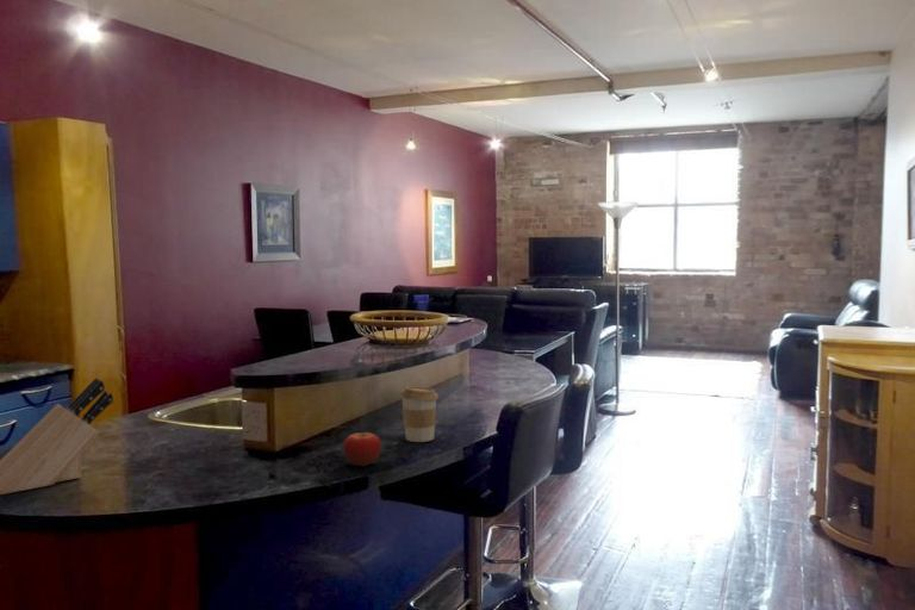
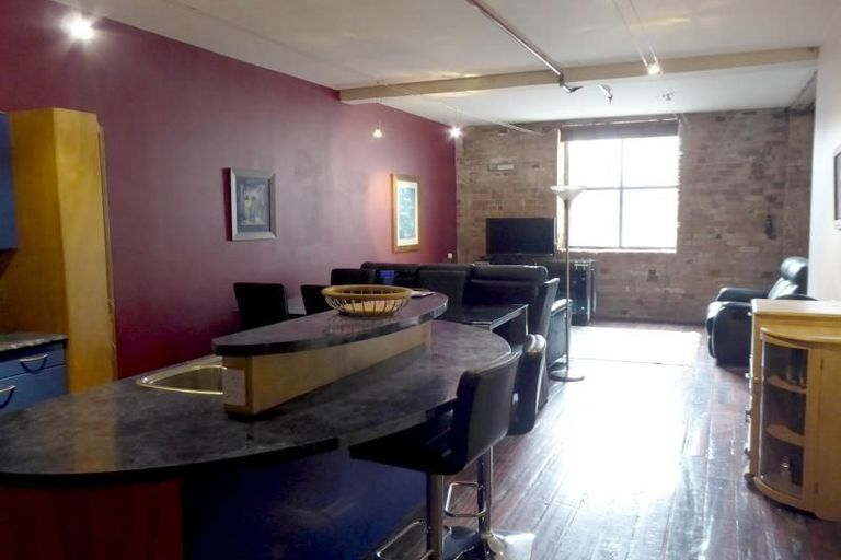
- fruit (362, 446)
- coffee cup (419, 412)
- knife block (48, 431)
